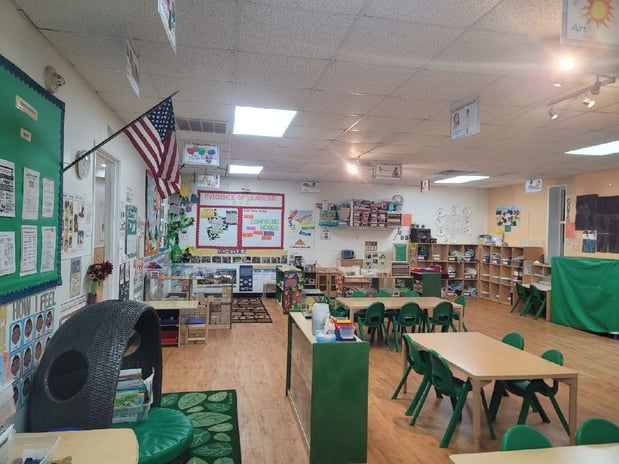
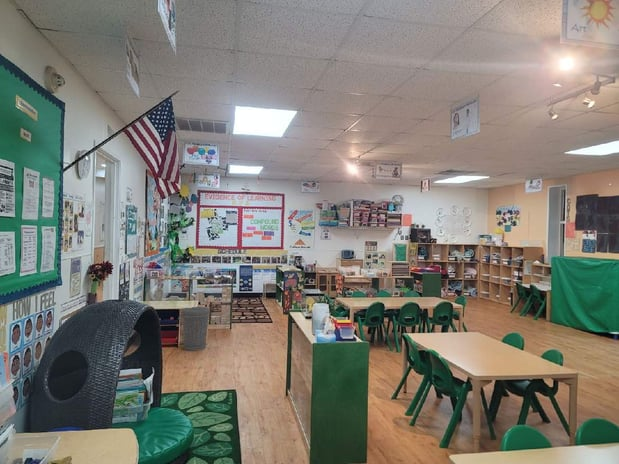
+ trash can (195, 327)
